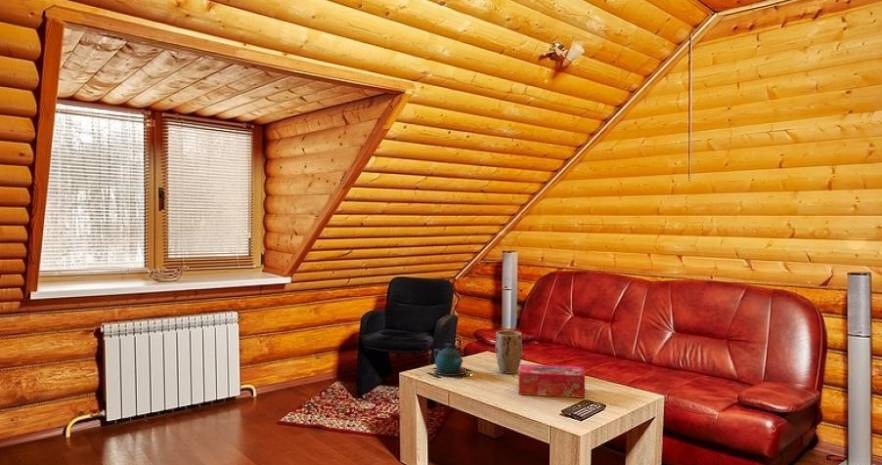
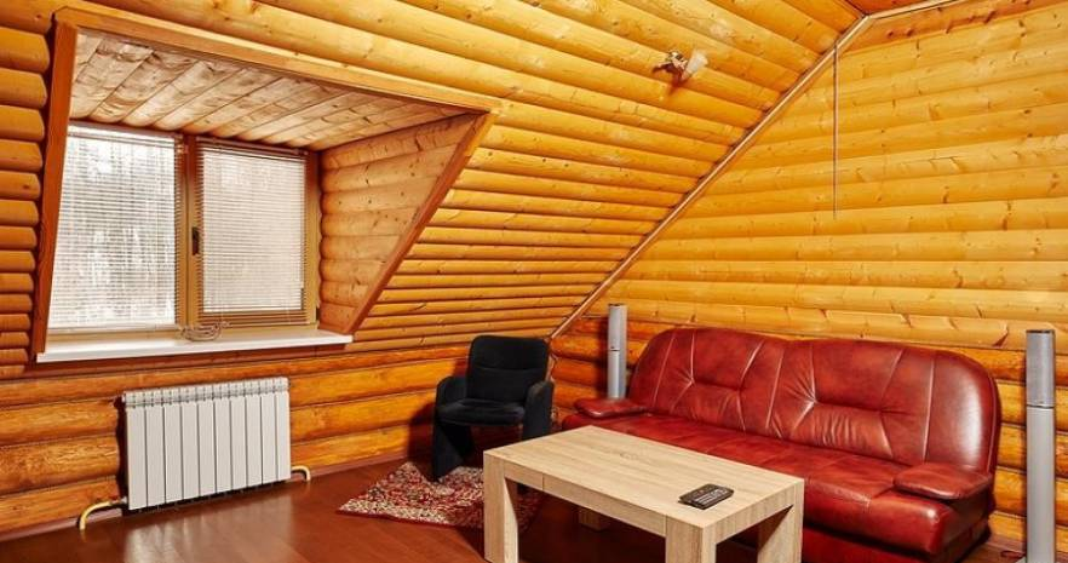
- tissue box (551, 380)
- teapot (449, 357)
- plant pot (508, 352)
